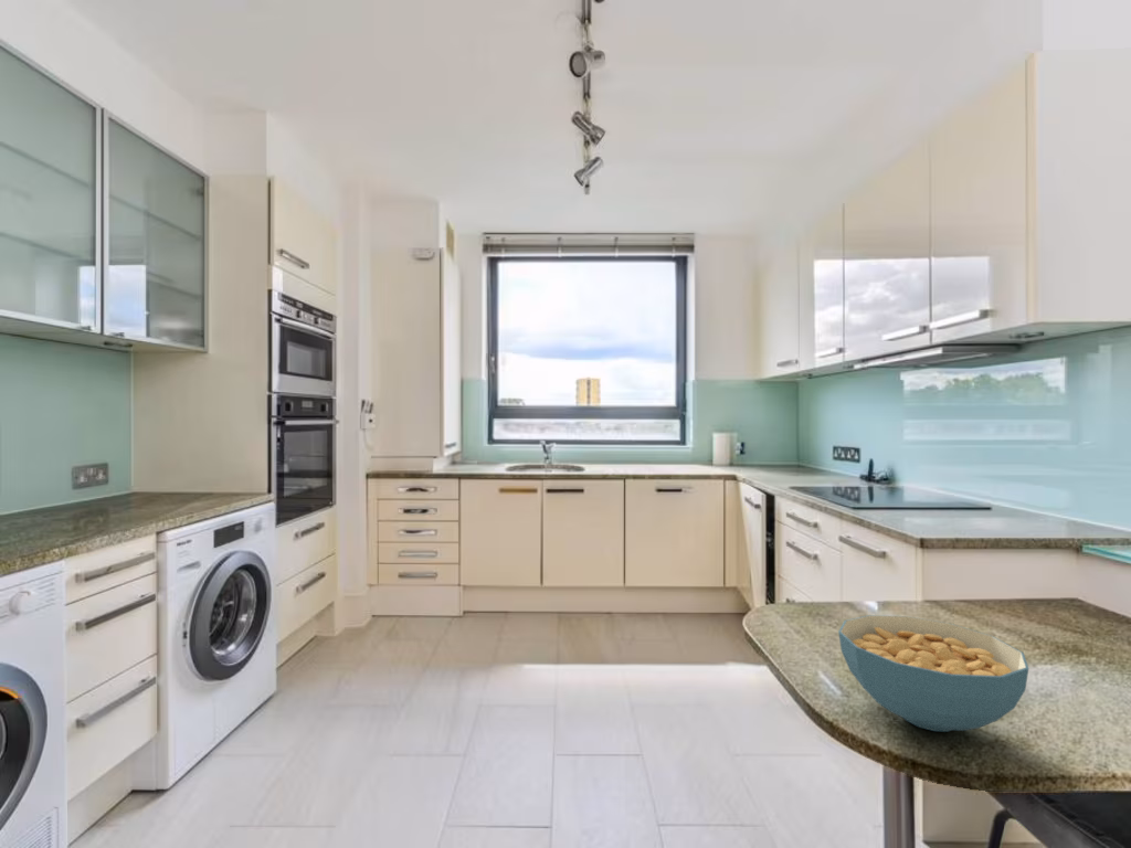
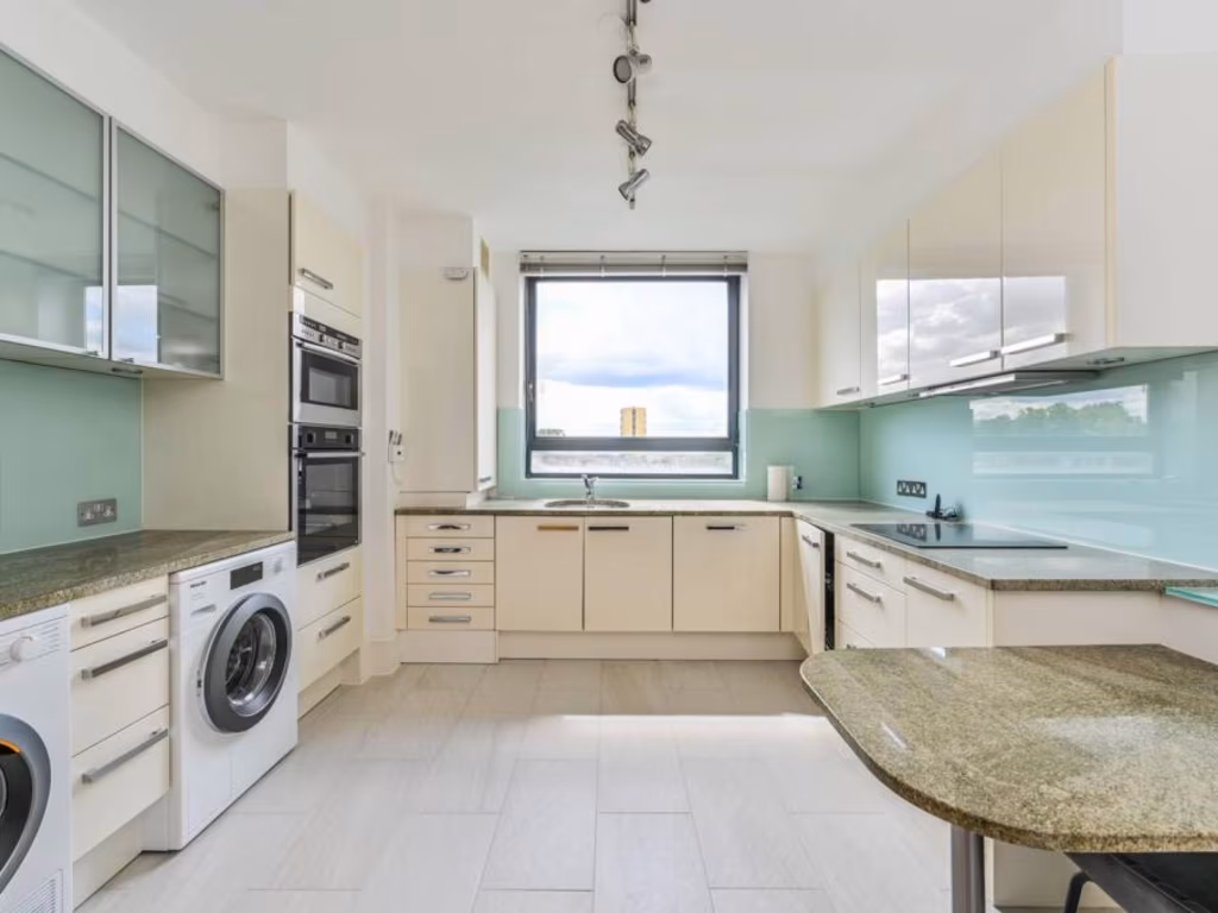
- cereal bowl (927, 679)
